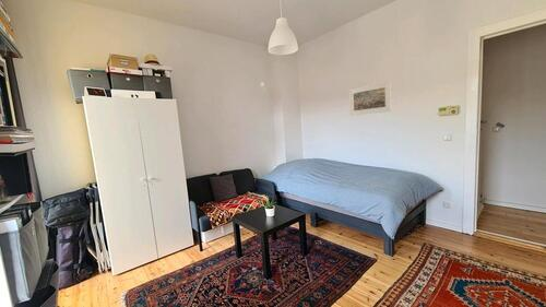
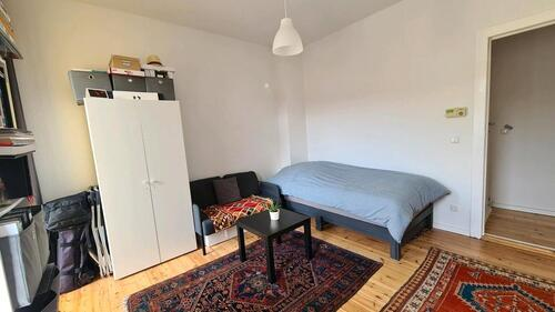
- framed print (368, 99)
